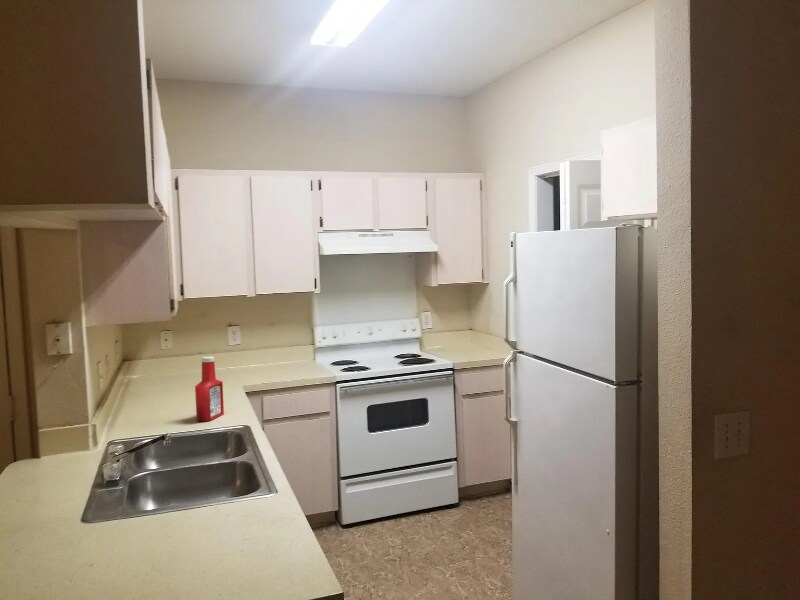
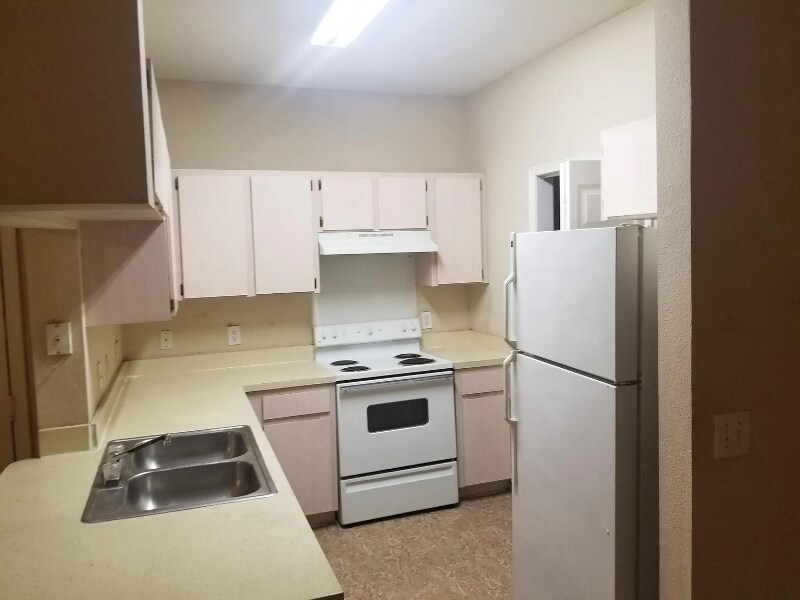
- soap bottle (209, 387)
